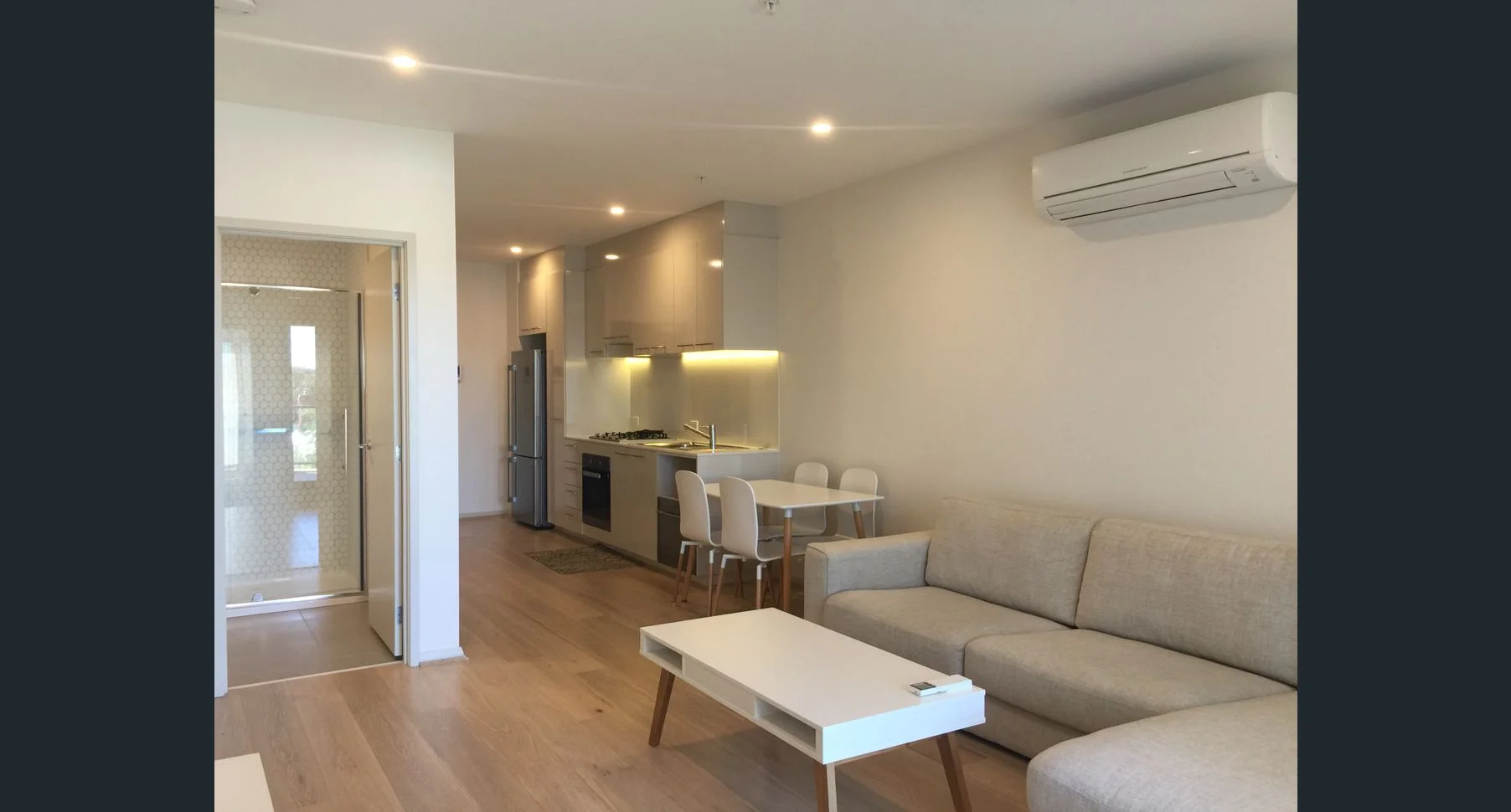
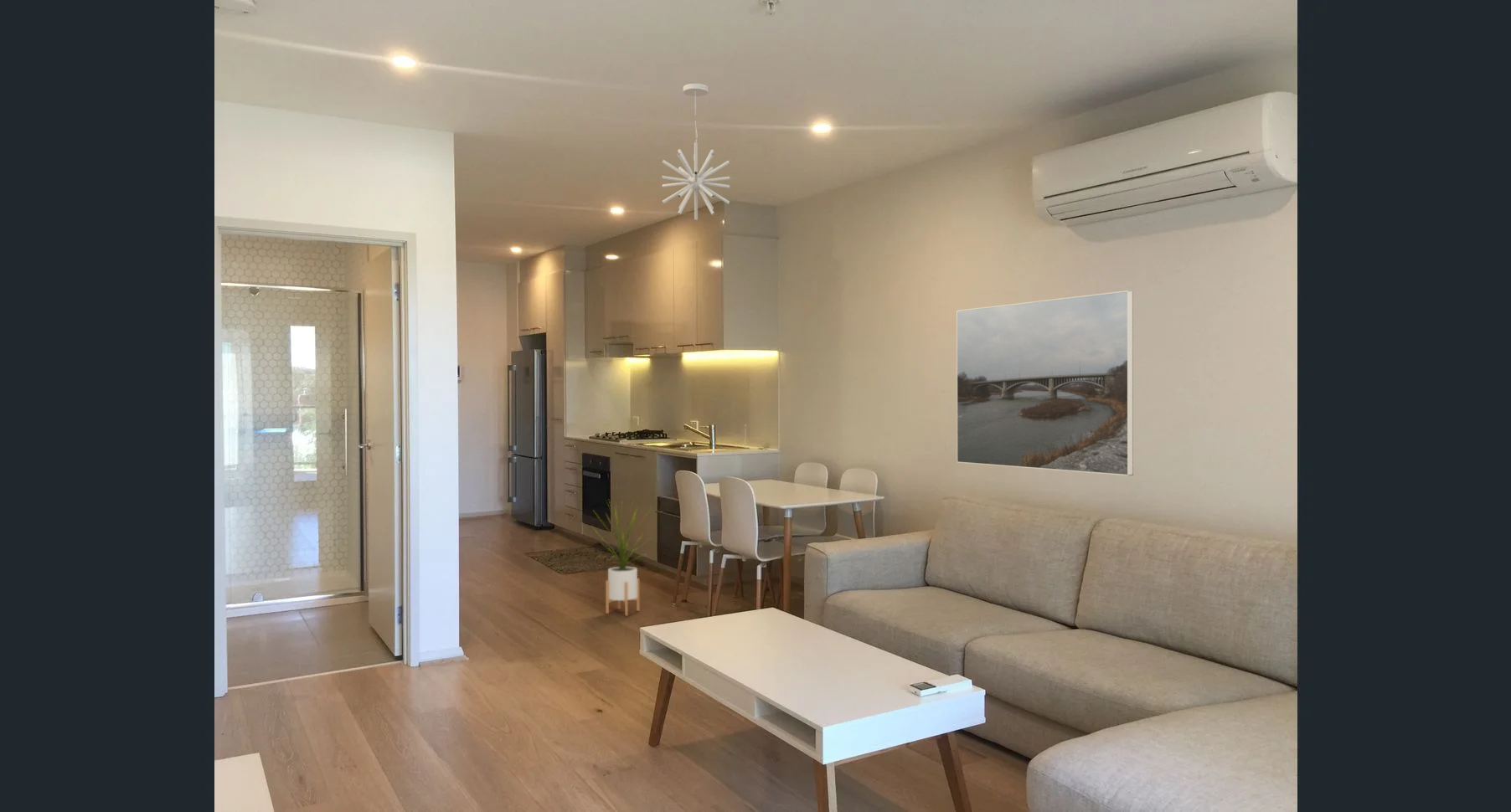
+ pendant light (695, 152)
+ house plant (624, 555)
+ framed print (1036, 384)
